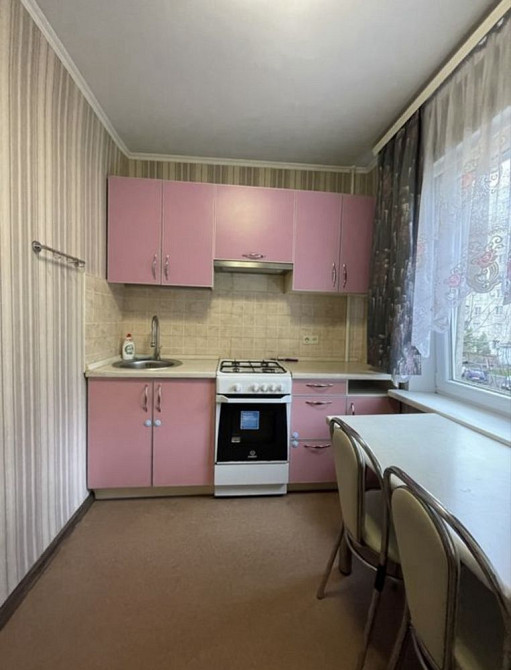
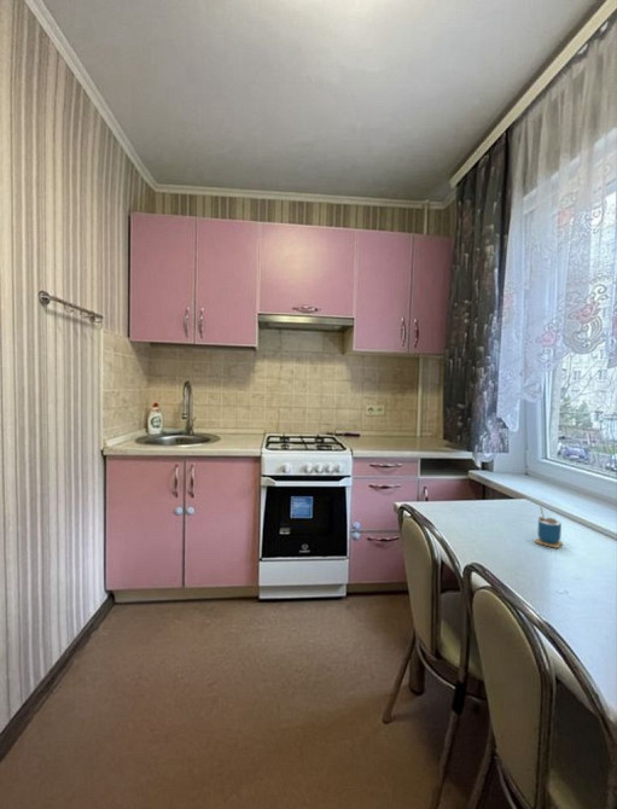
+ cup (549, 524)
